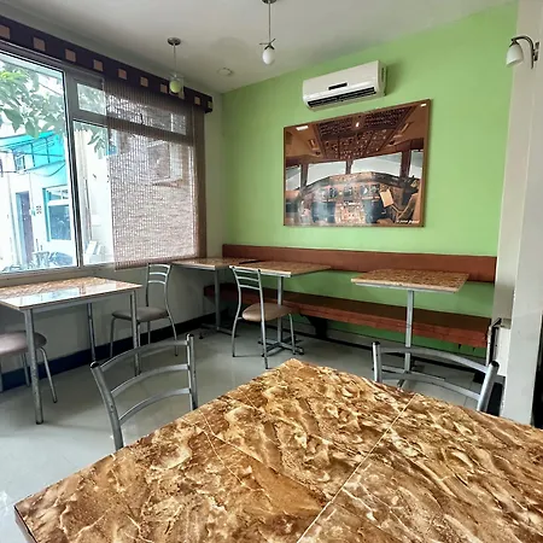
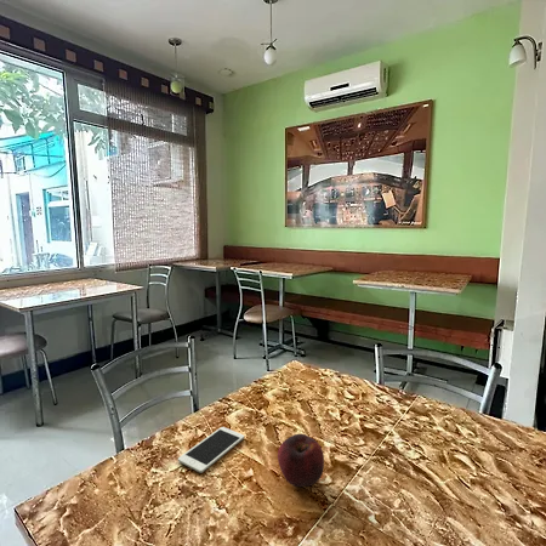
+ fruit (300, 460)
+ cell phone (212, 447)
